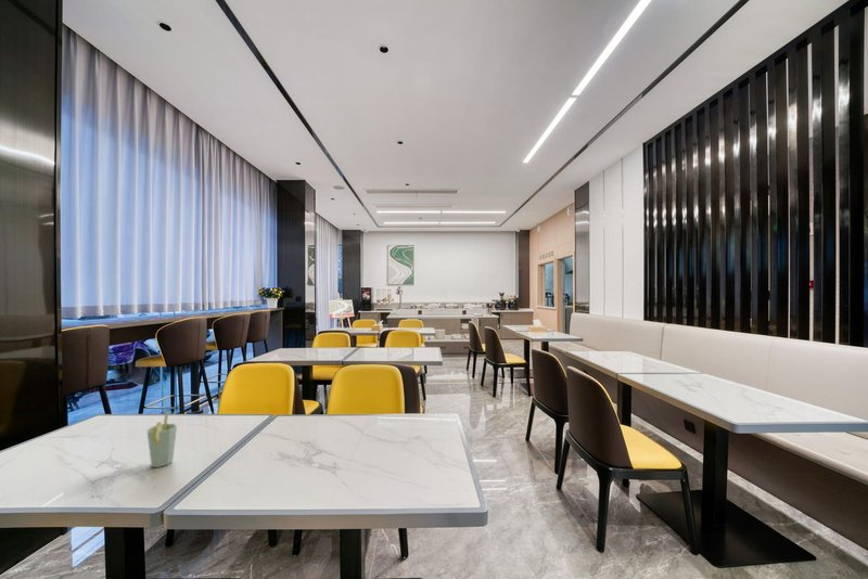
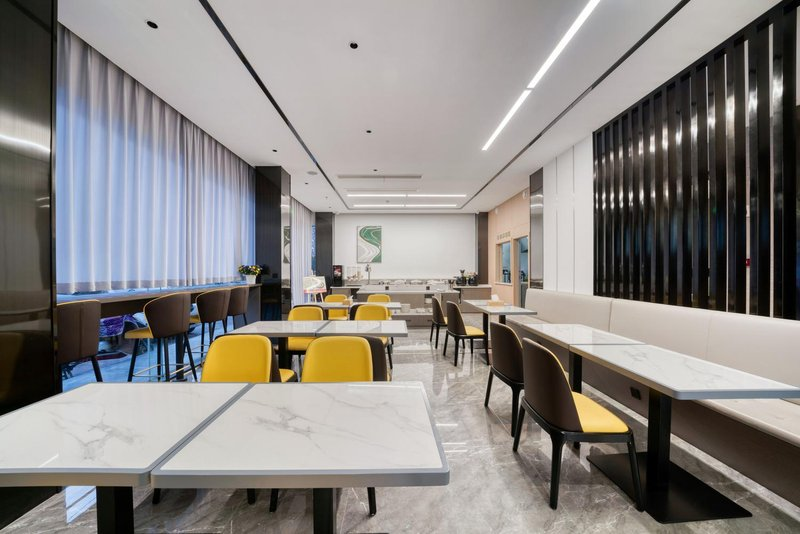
- cup (161, 440)
